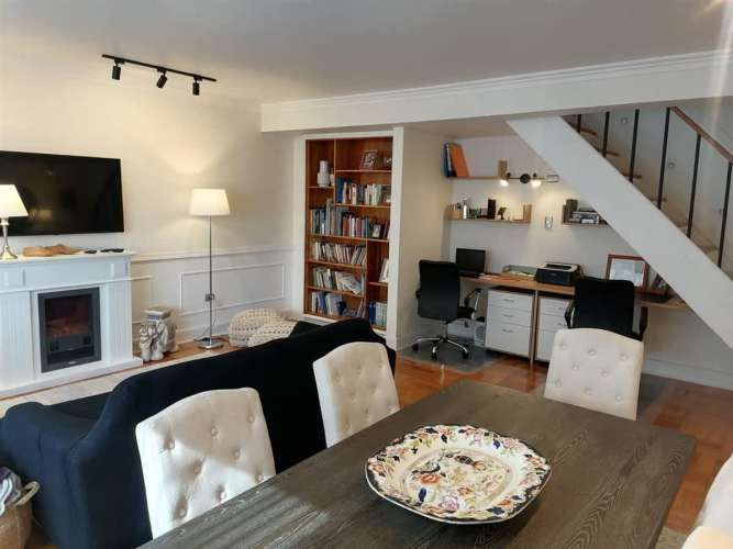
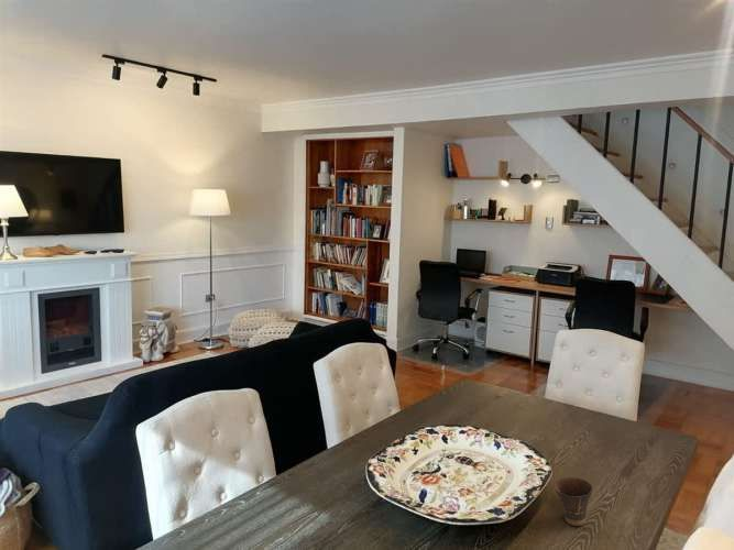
+ cup (571, 503)
